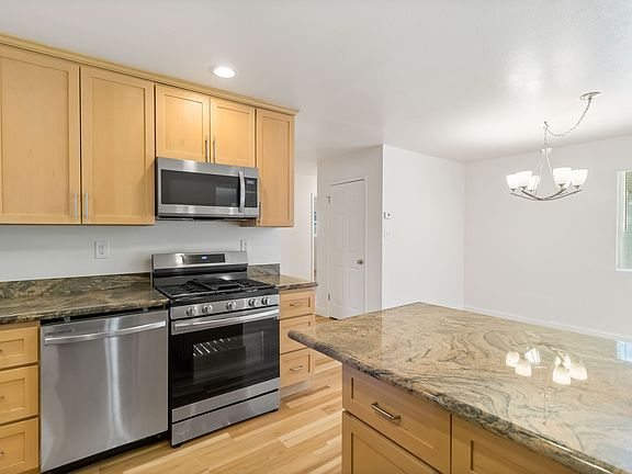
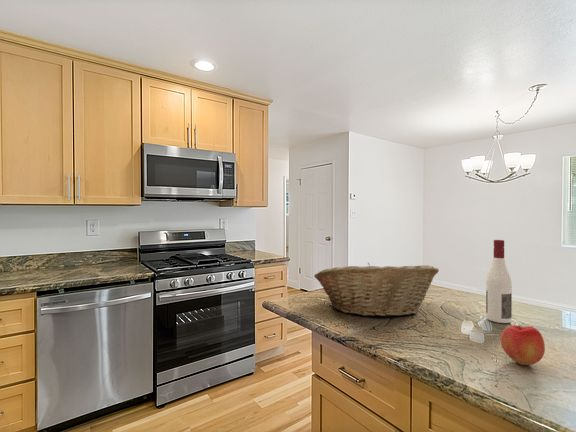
+ apple (521, 344)
+ alcohol (498, 280)
+ fruit basket (374, 283)
